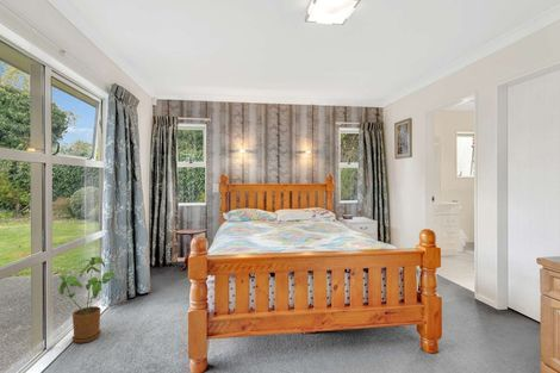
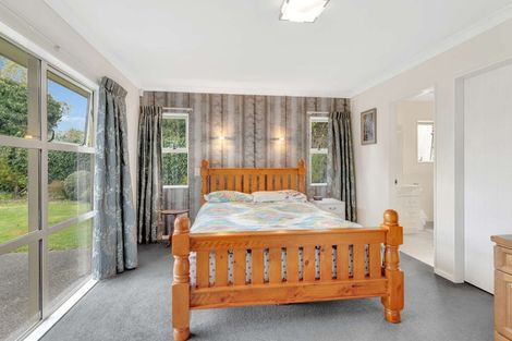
- house plant (91, 298)
